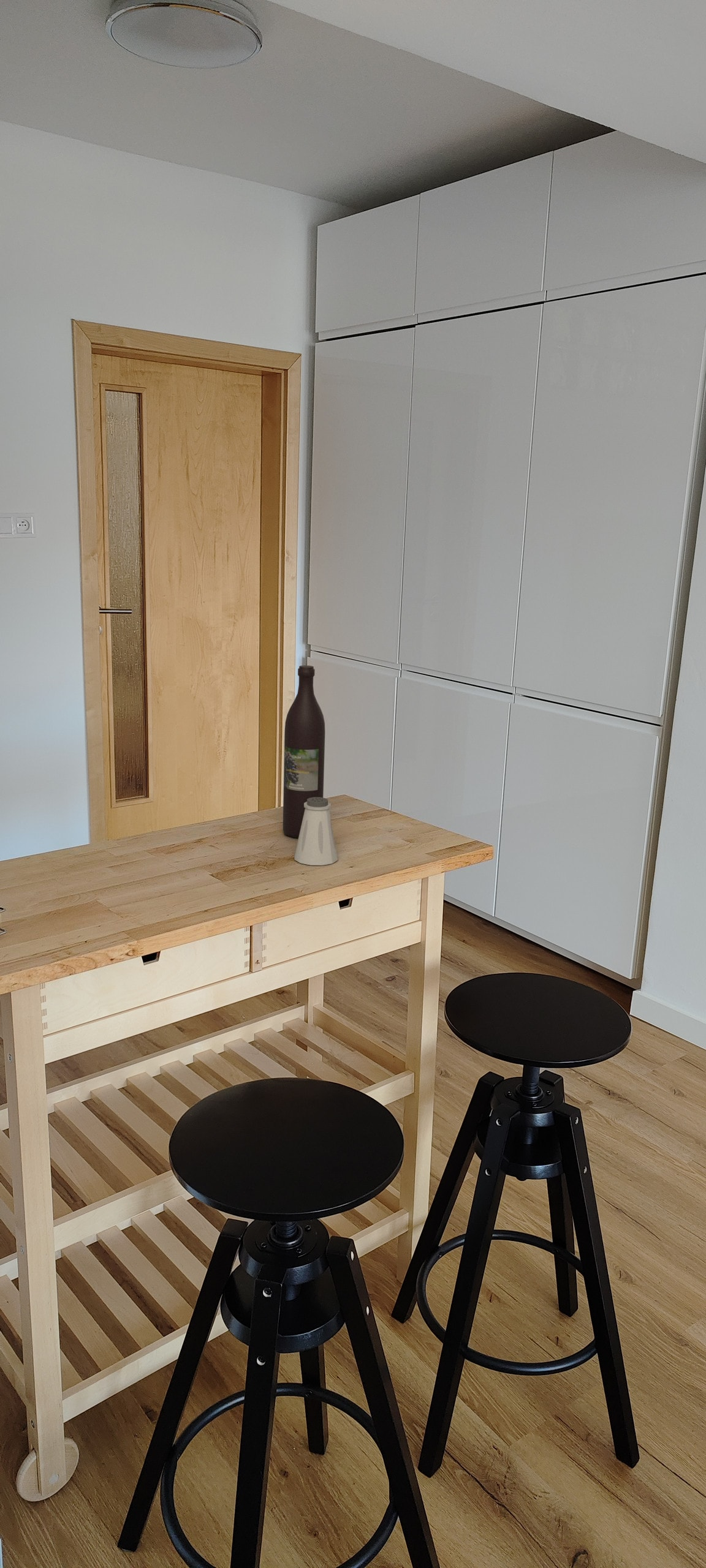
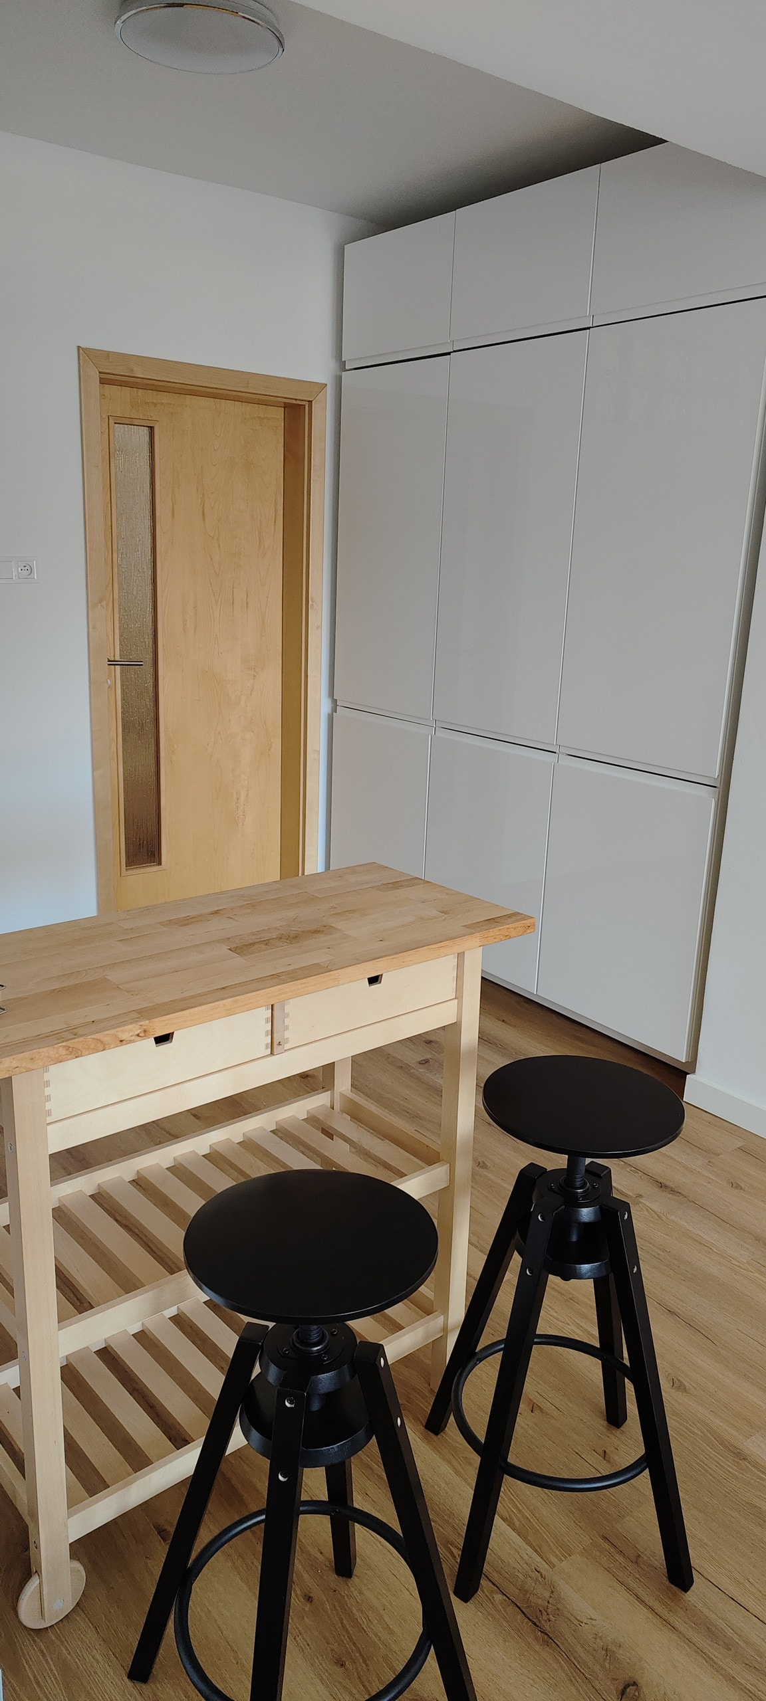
- saltshaker (316, 829)
- wine bottle (304, 751)
